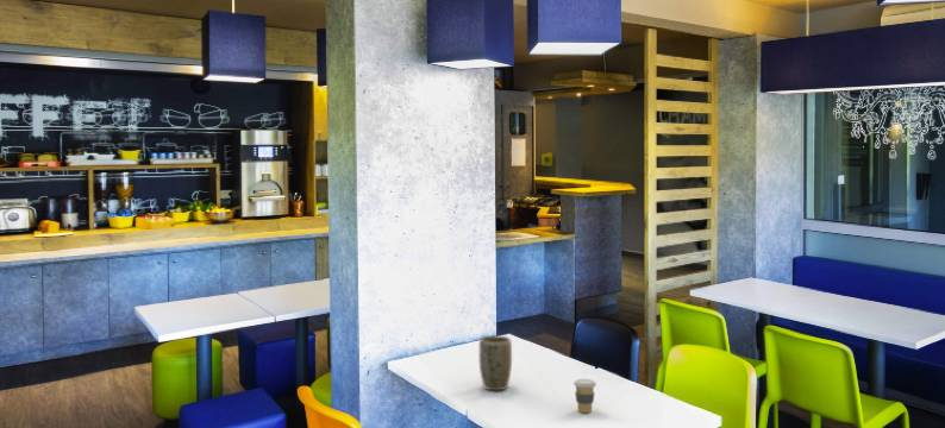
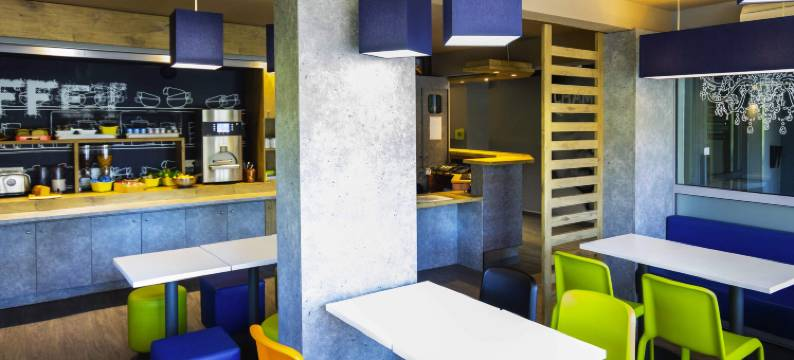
- plant pot (495, 363)
- coffee cup (584, 396)
